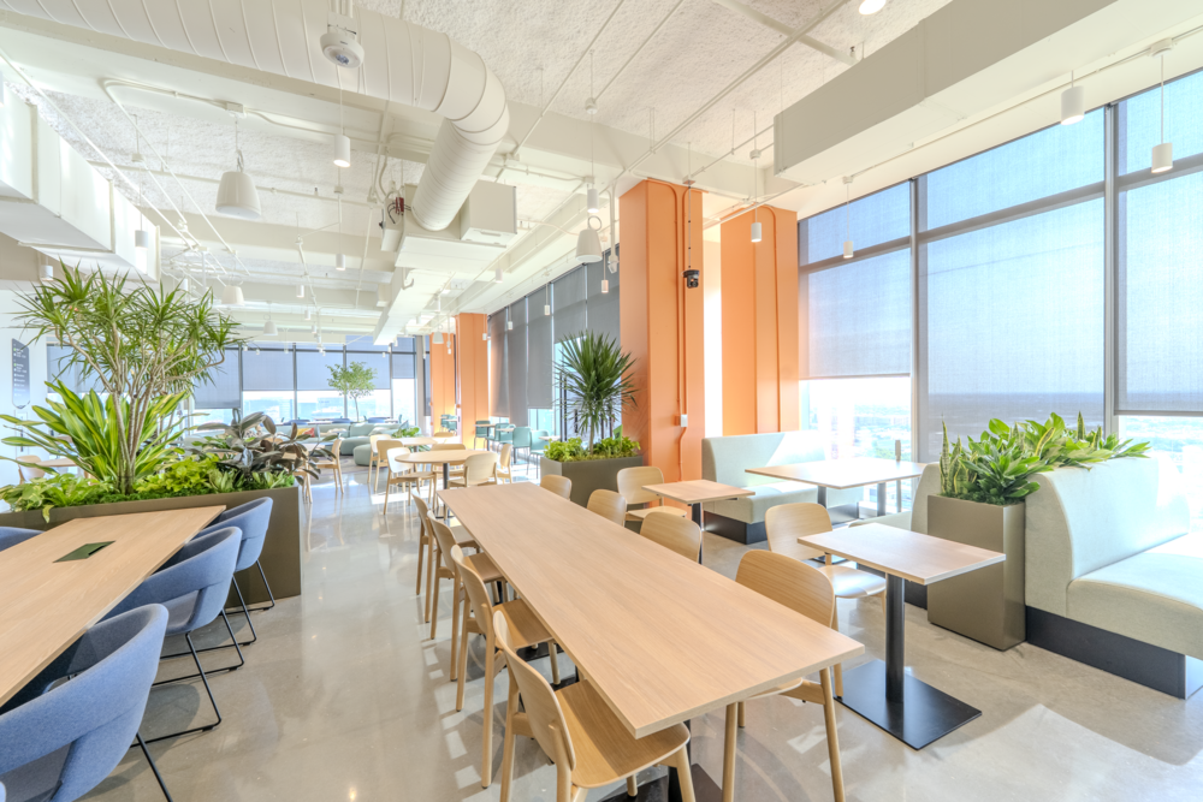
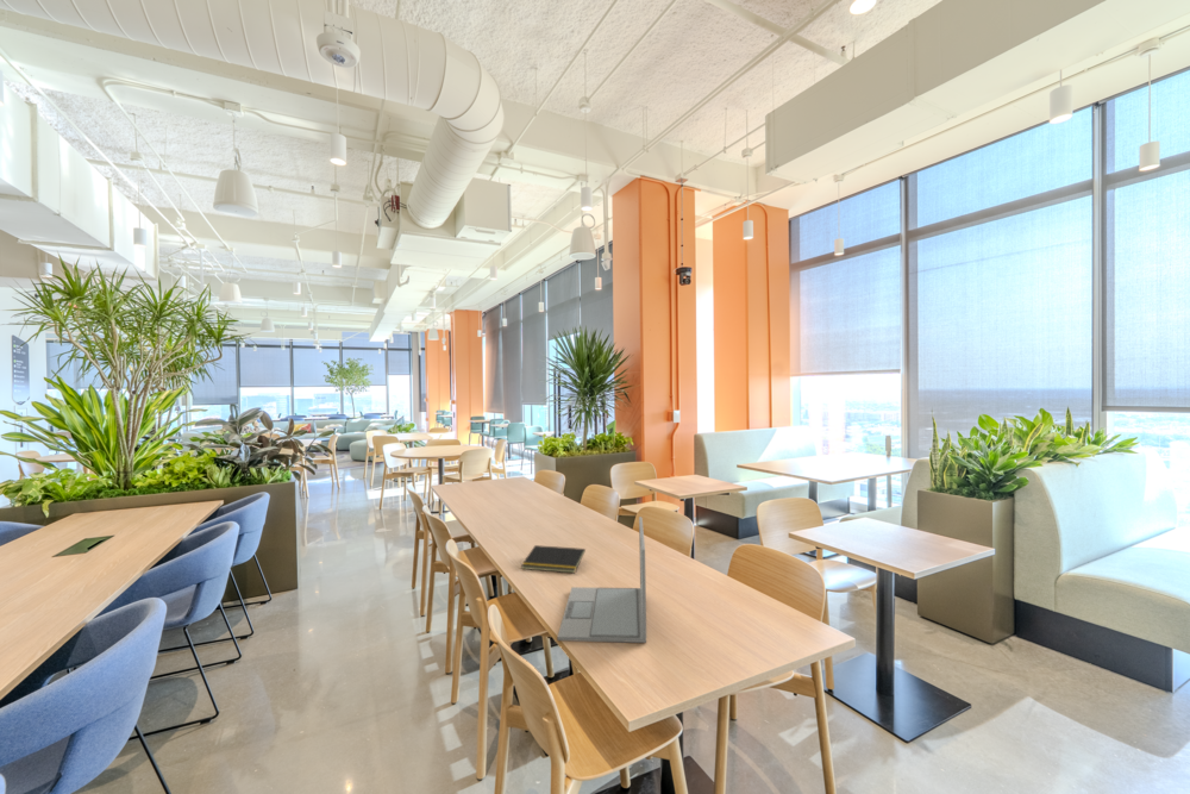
+ laptop (603, 588)
+ notepad (553, 558)
